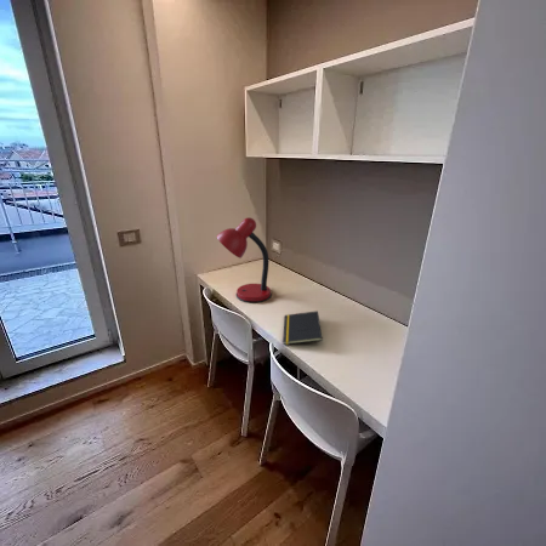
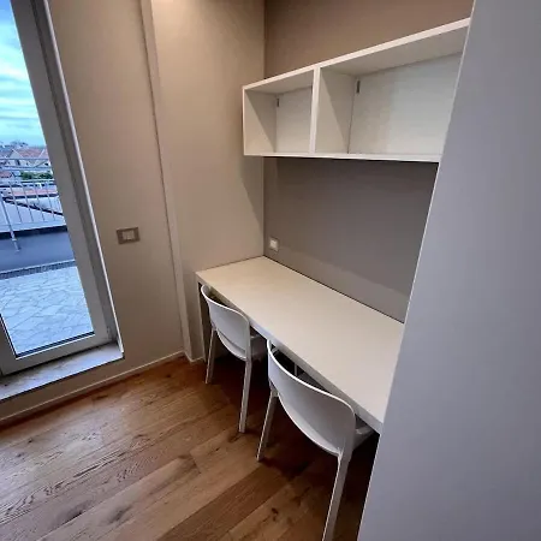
- desk lamp (241, 256)
- notepad (301, 326)
